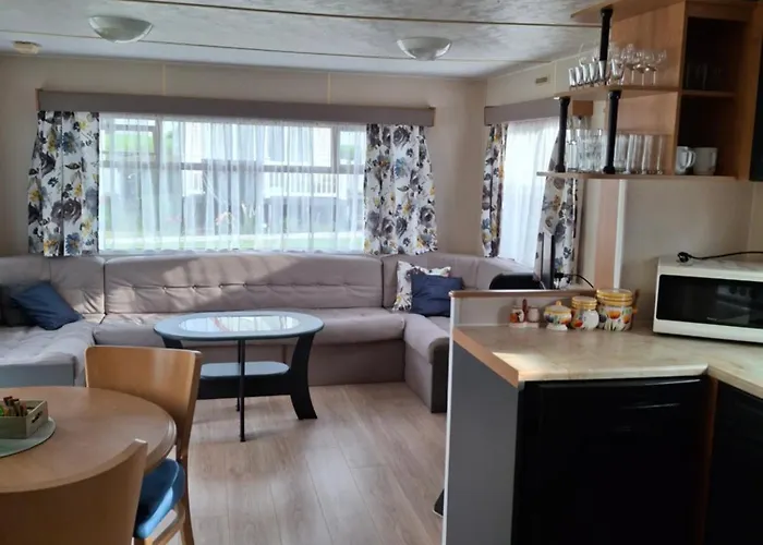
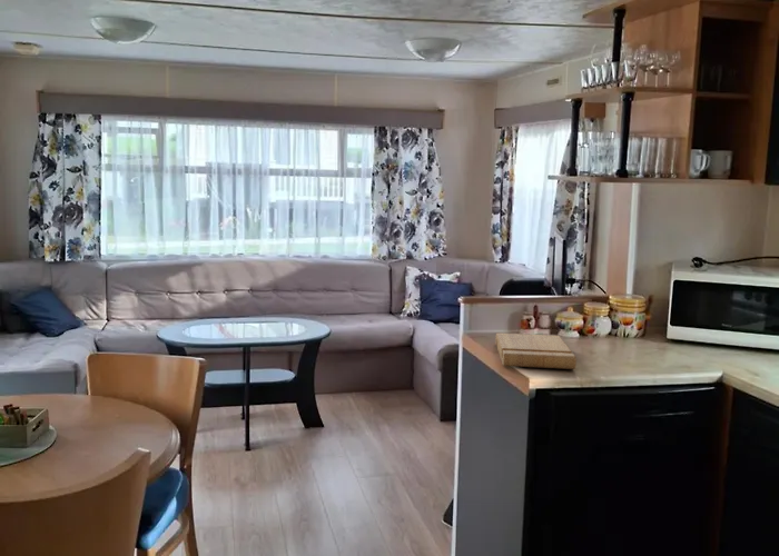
+ cutting board (532, 349)
